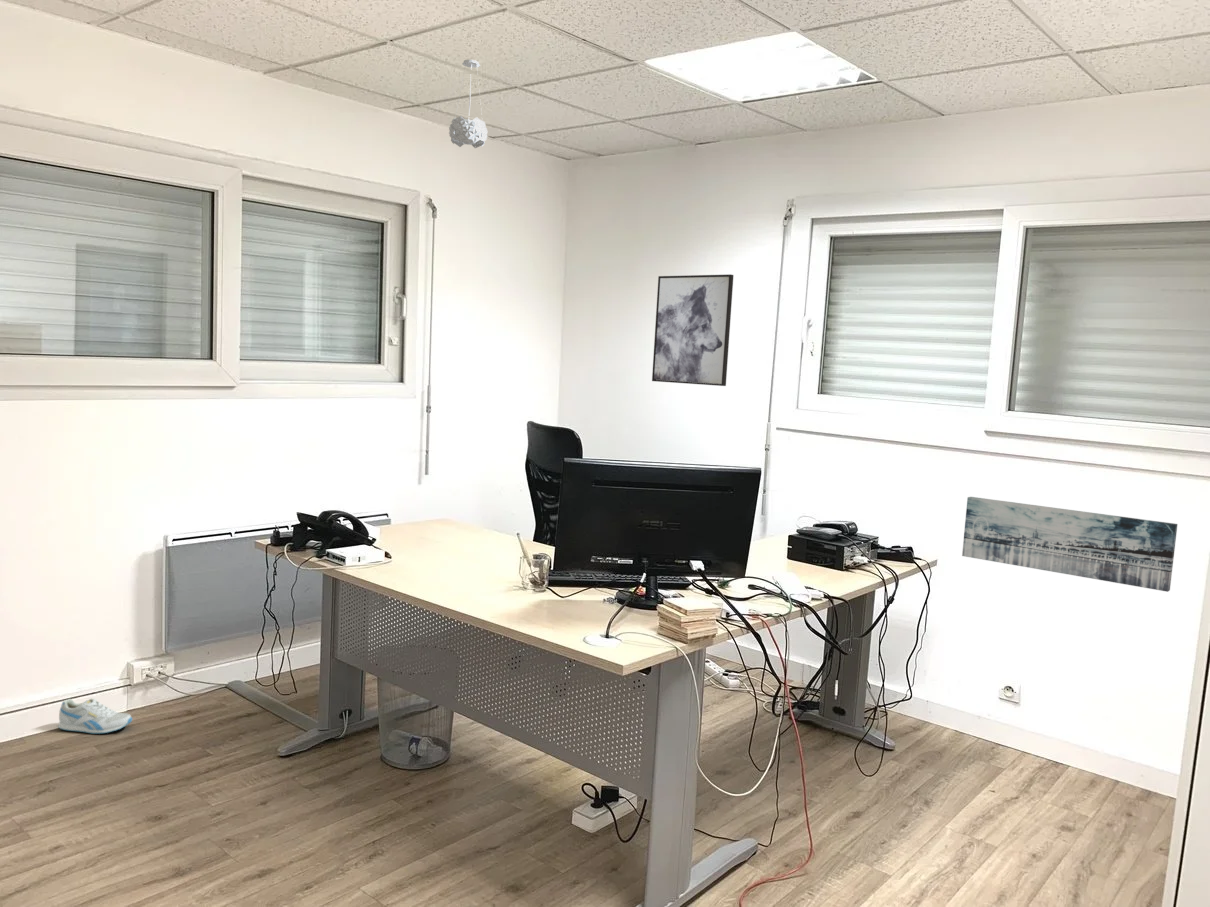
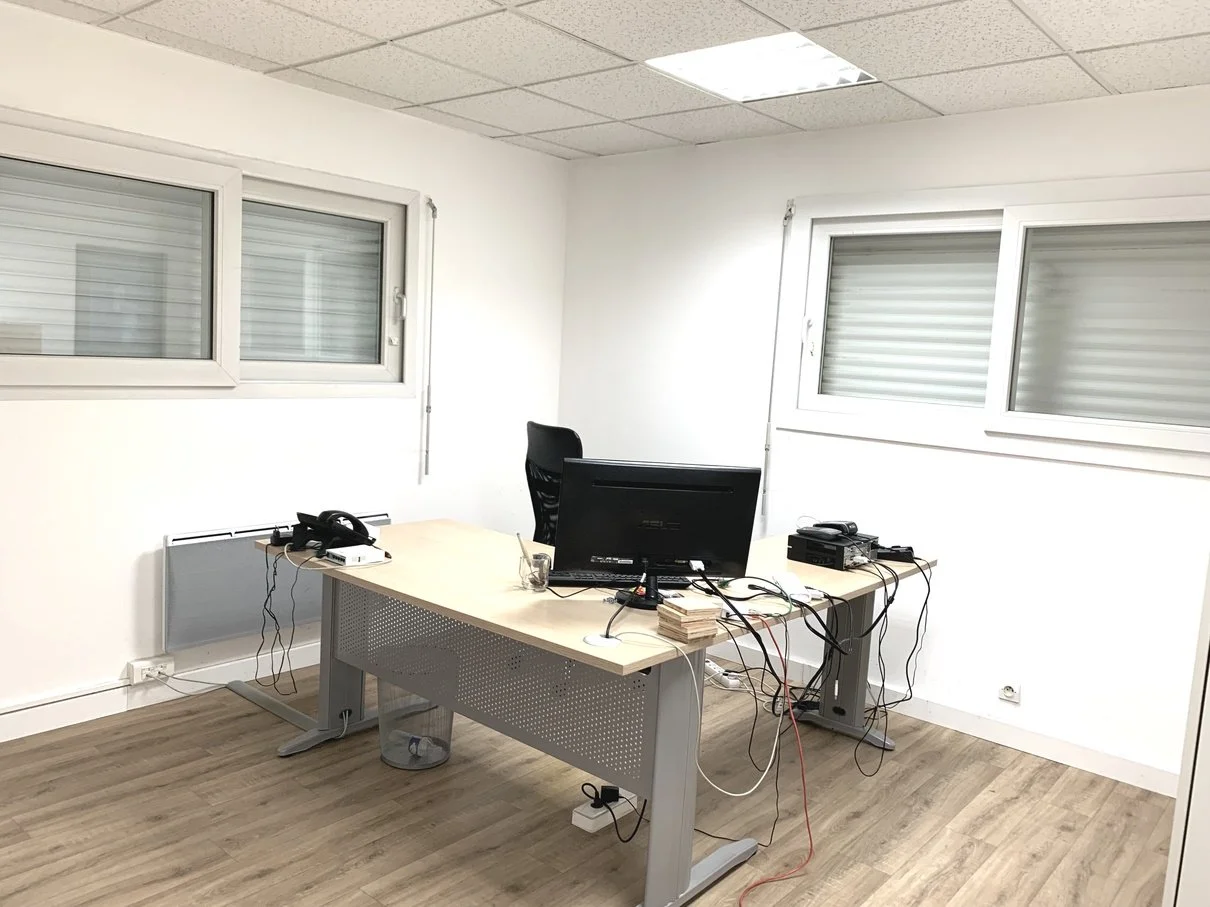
- wall art (691, 329)
- sneaker (95, 714)
- wall art (1062, 541)
- pendant light (469, 103)
